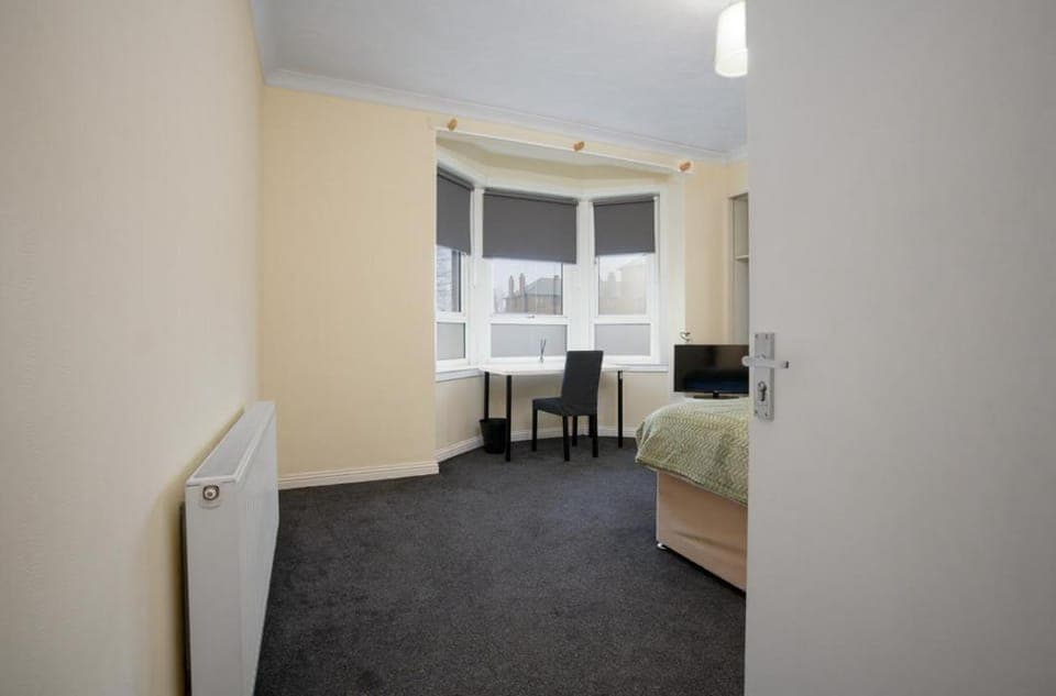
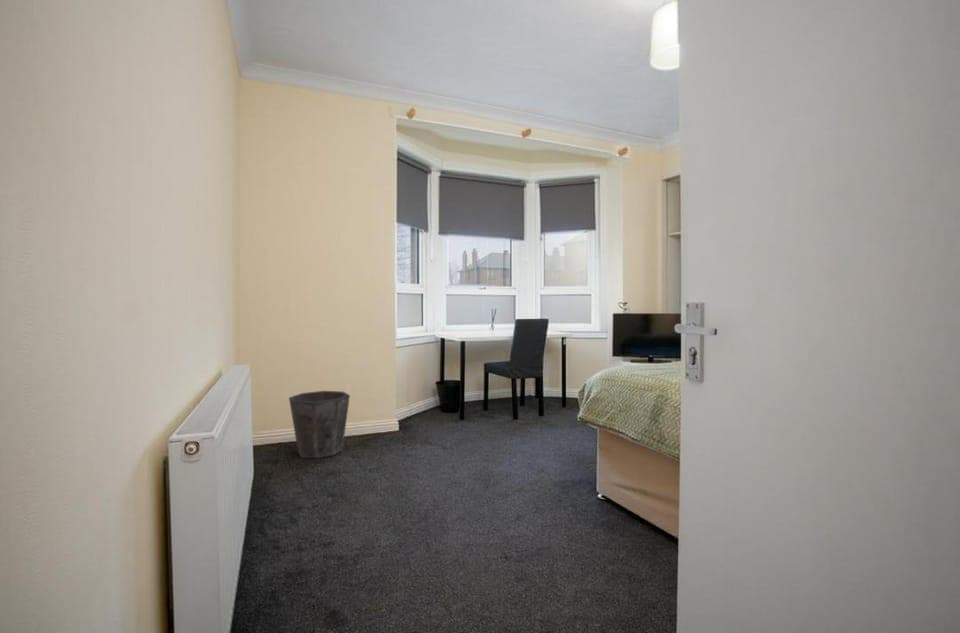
+ waste bin (320, 423)
